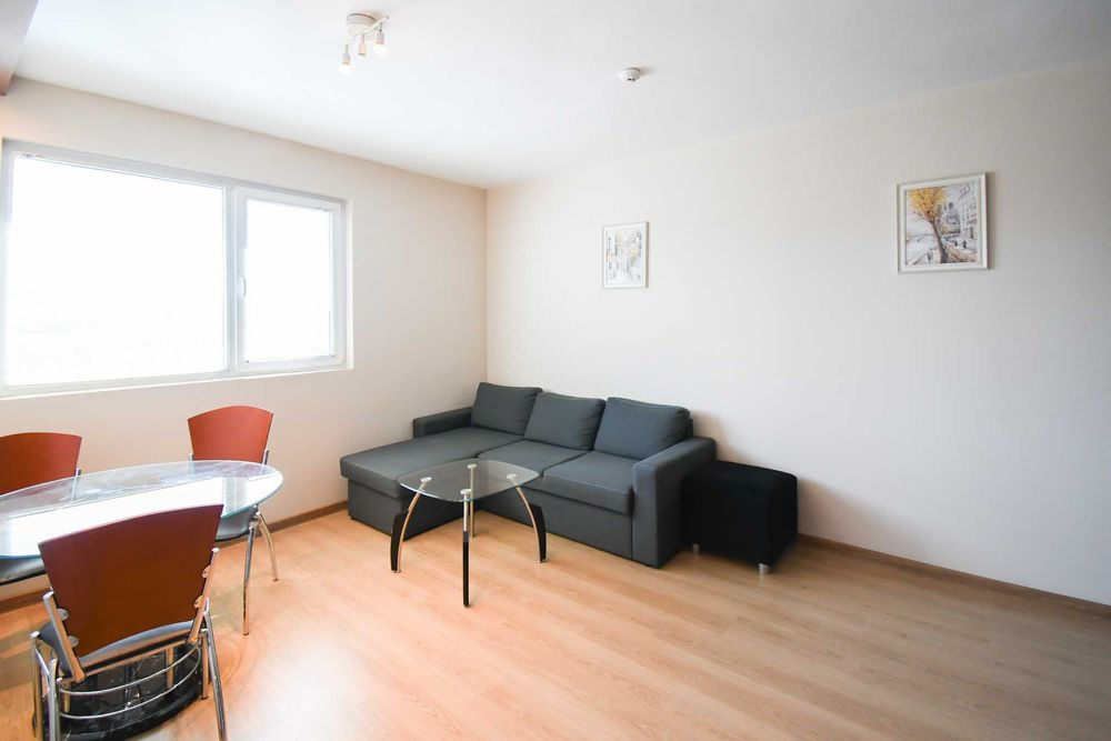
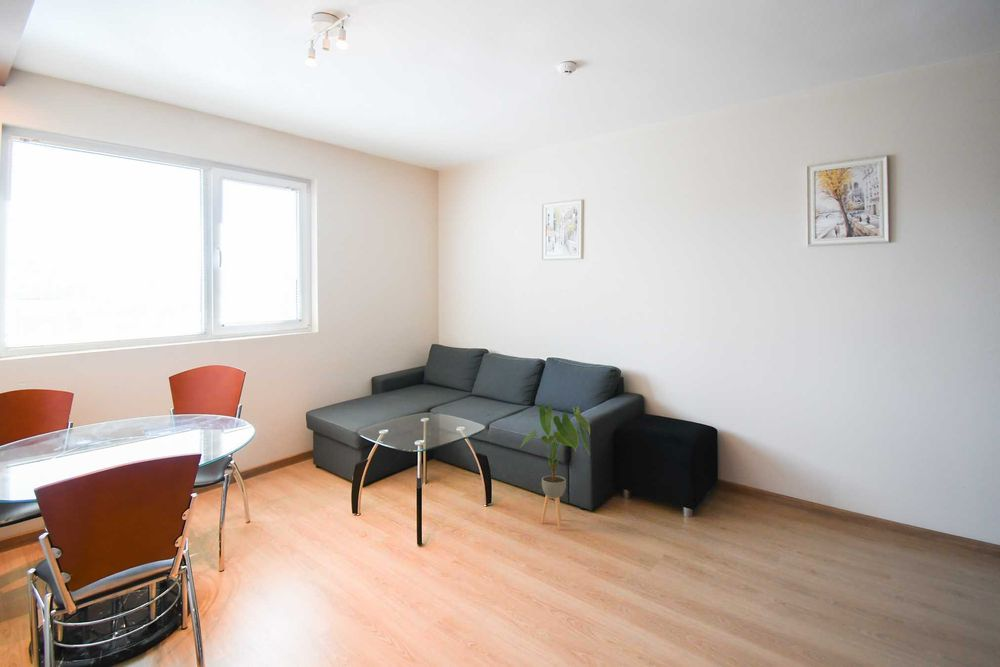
+ house plant (558, 464)
